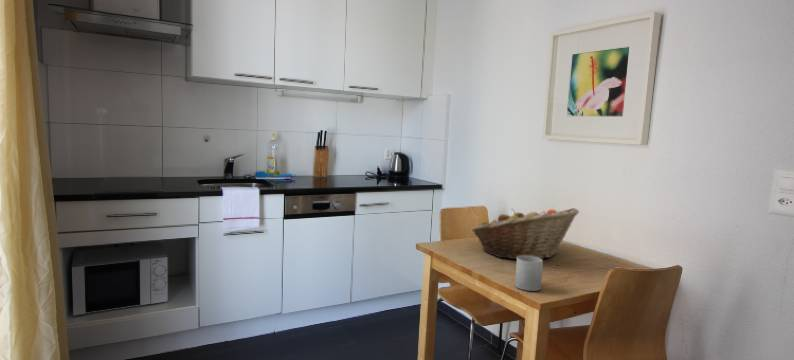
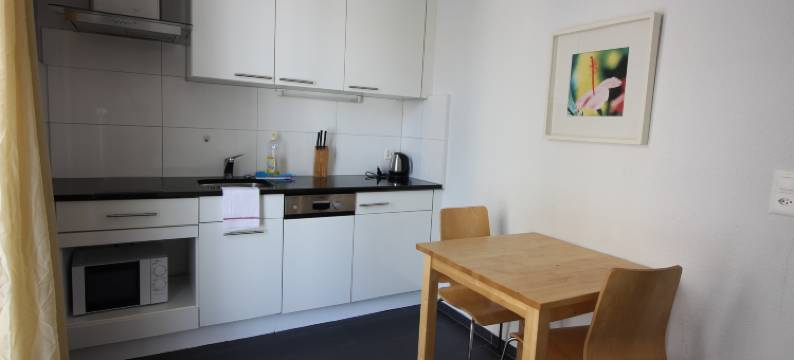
- fruit basket (525, 228)
- mug (530, 271)
